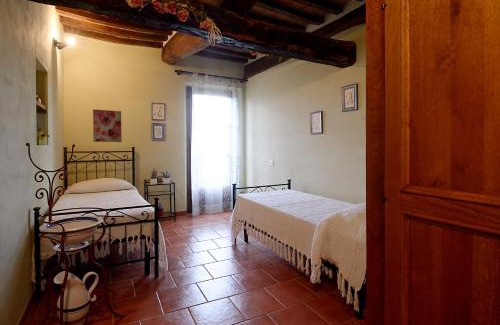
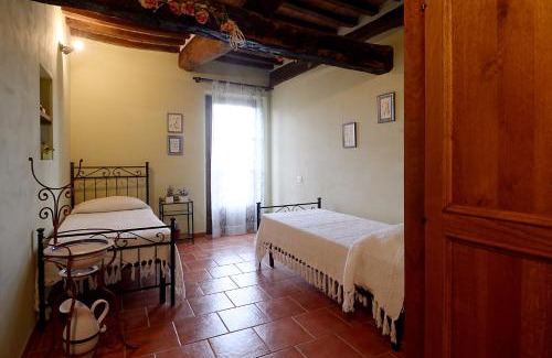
- wall art (107, 126)
